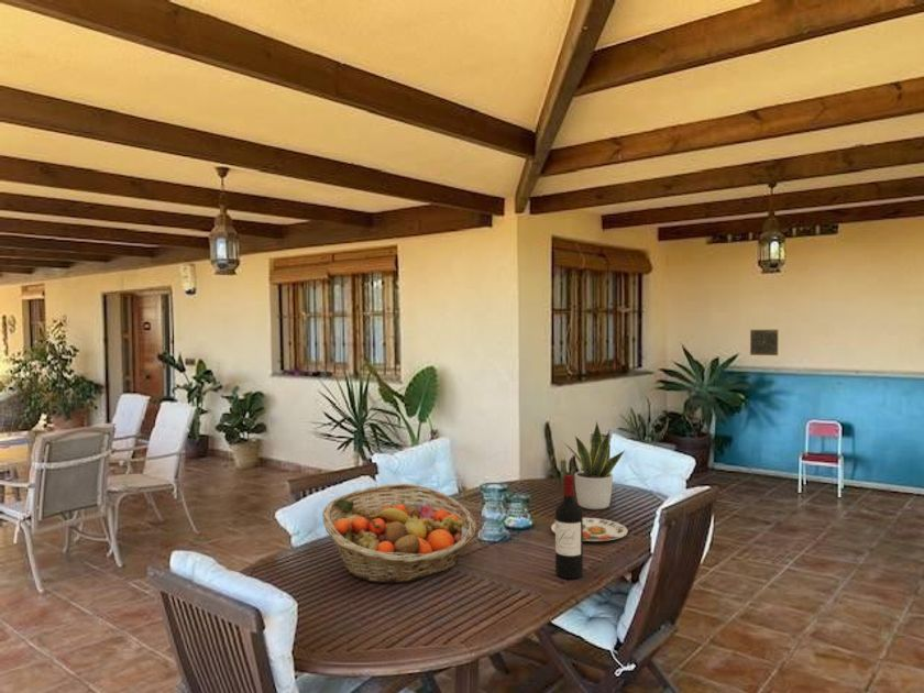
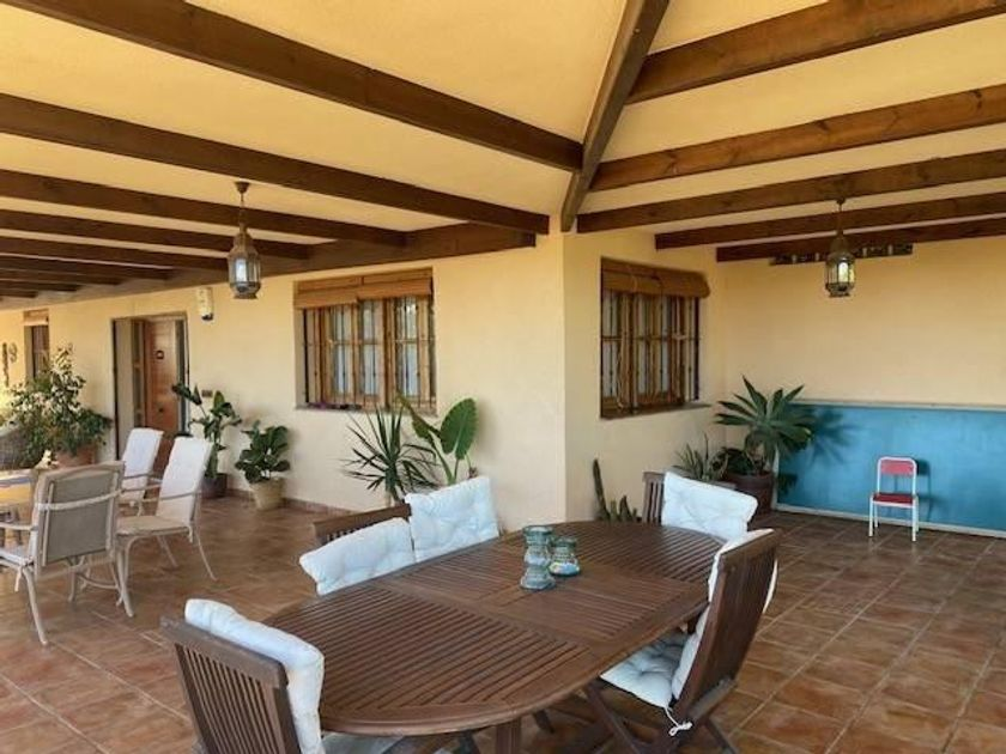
- decorative tile (763, 342)
- potted plant (592, 463)
- plate (588, 529)
- fruit basket (400, 530)
- wine bottle (569, 525)
